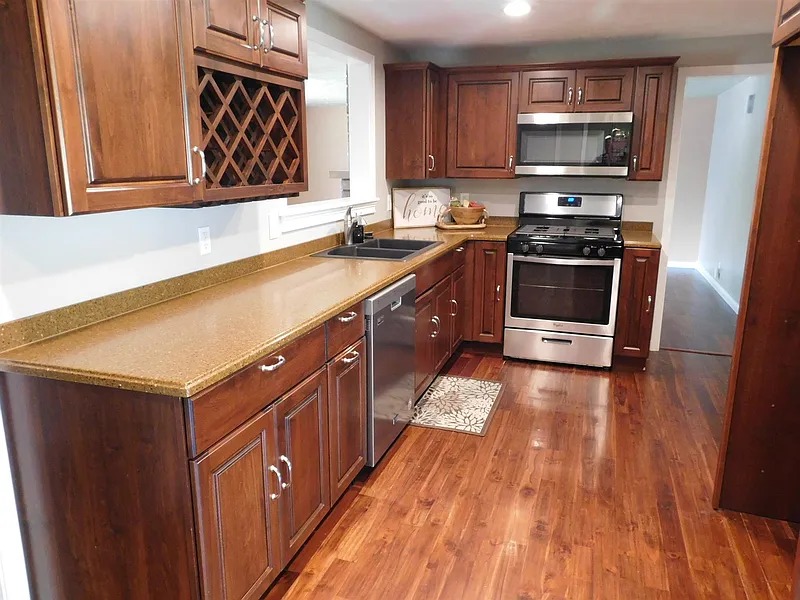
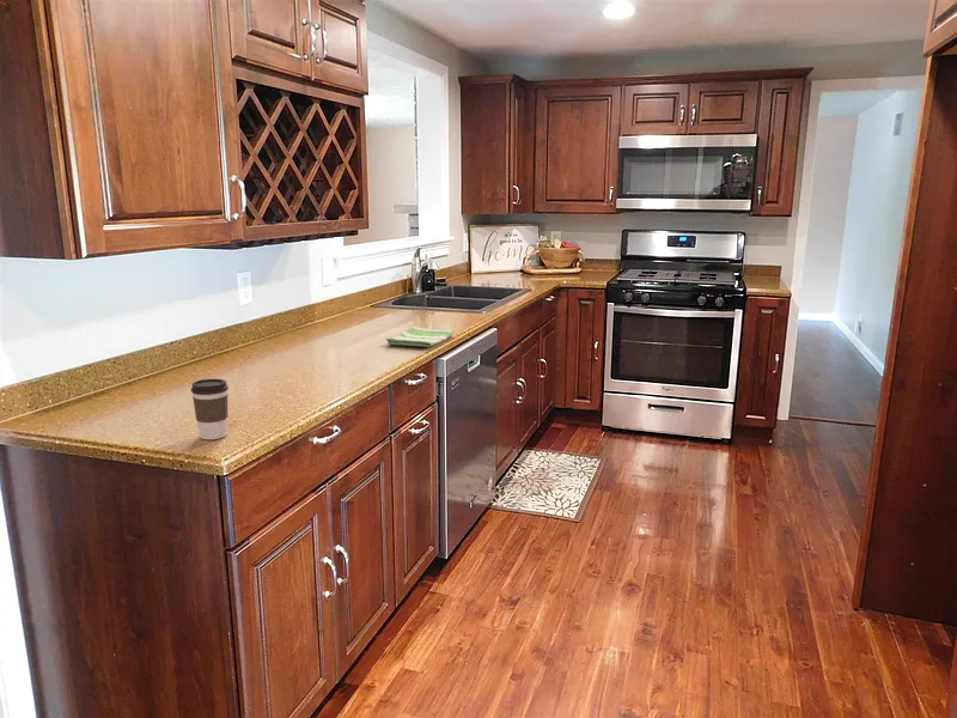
+ coffee cup (211, 409)
+ dish towel (421, 336)
